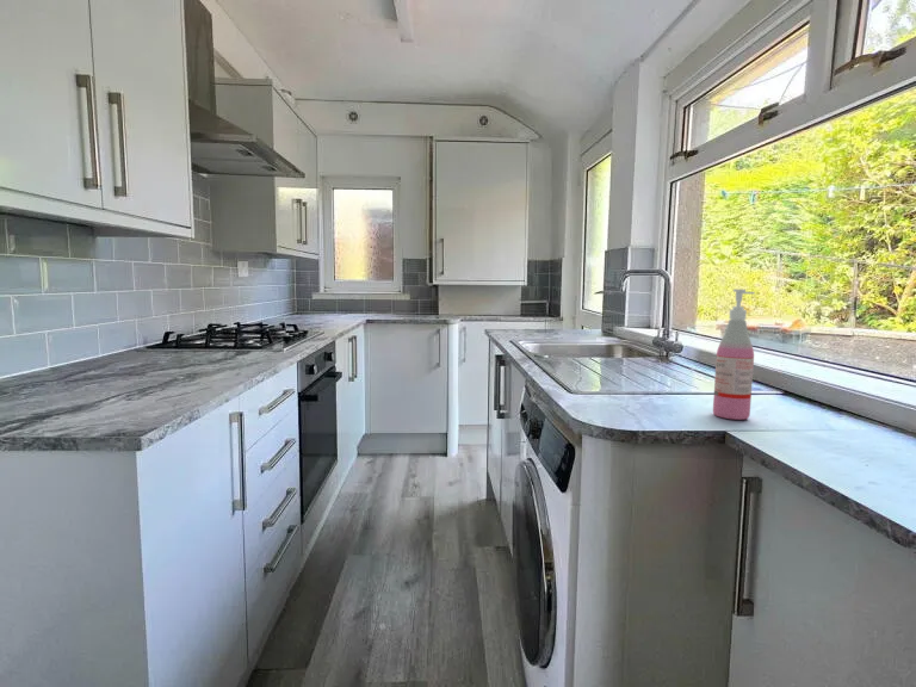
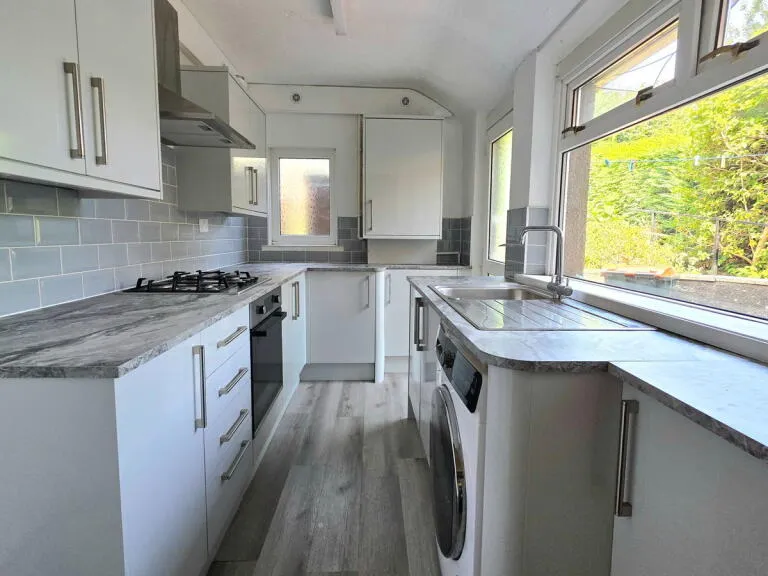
- soap dispenser (736, 353)
